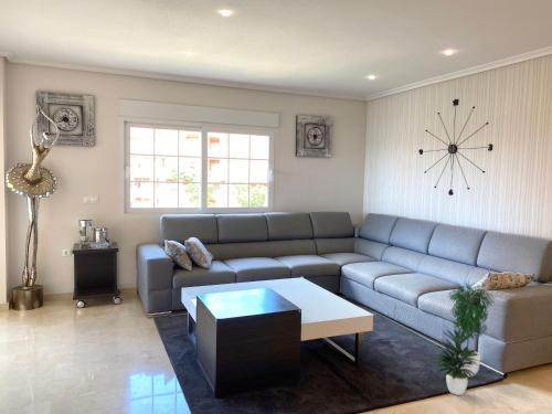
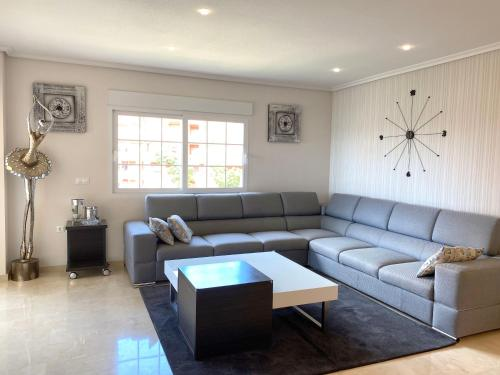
- potted plant (463, 332)
